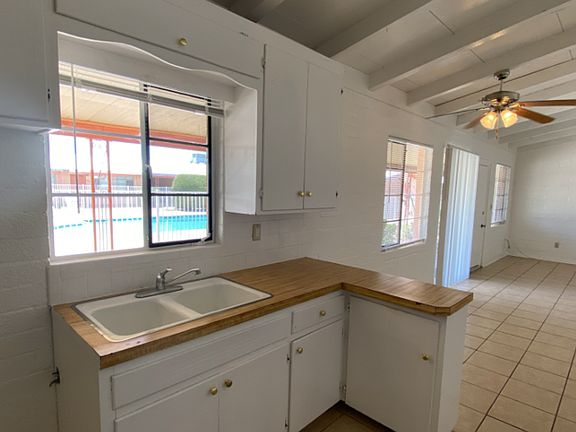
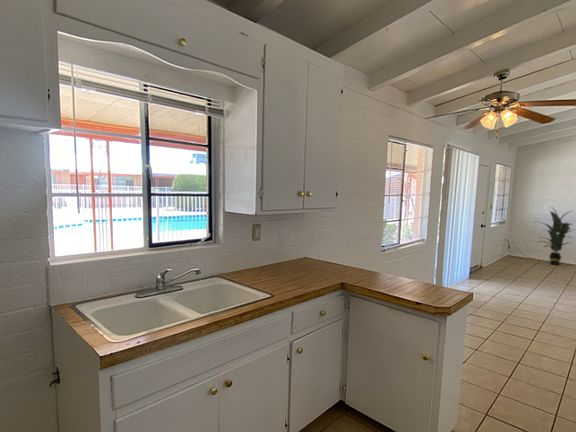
+ indoor plant (554, 235)
